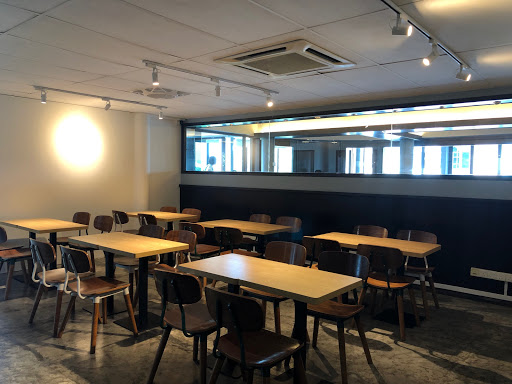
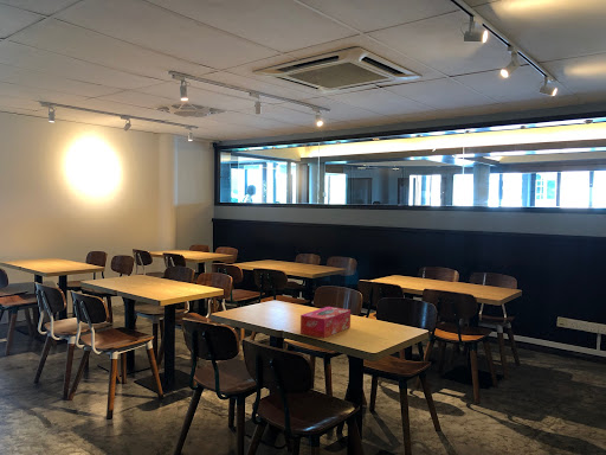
+ tissue box (325, 321)
